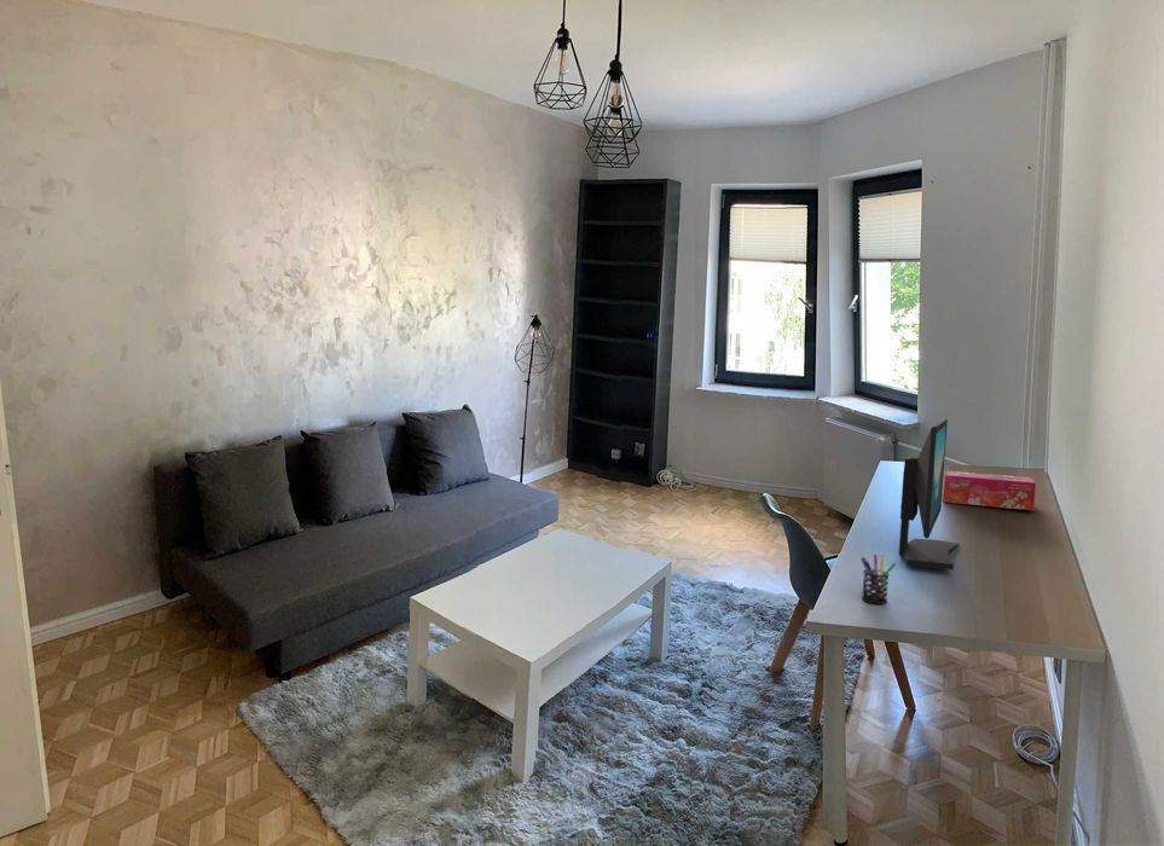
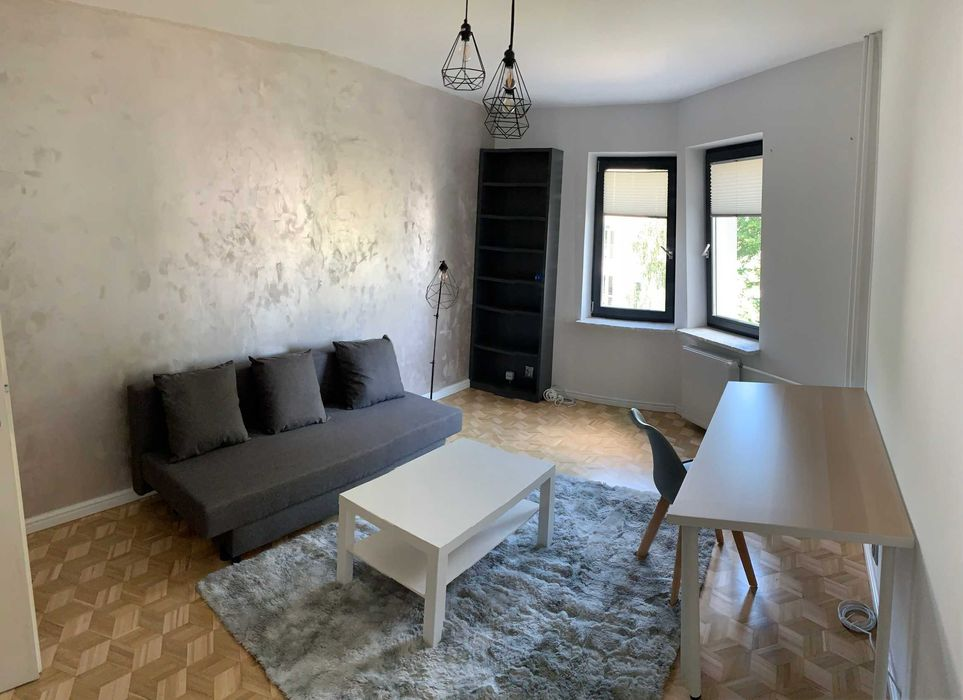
- pen holder (878, 576)
- tissue box (986, 489)
- computer monitor (932, 488)
